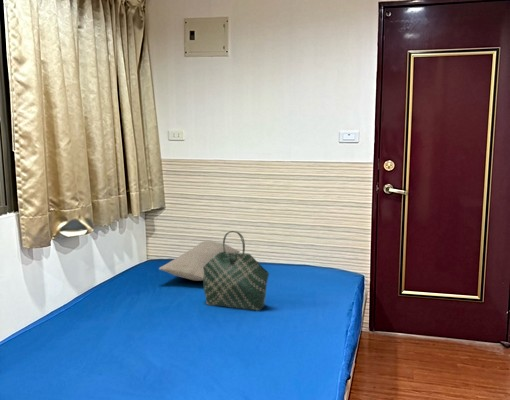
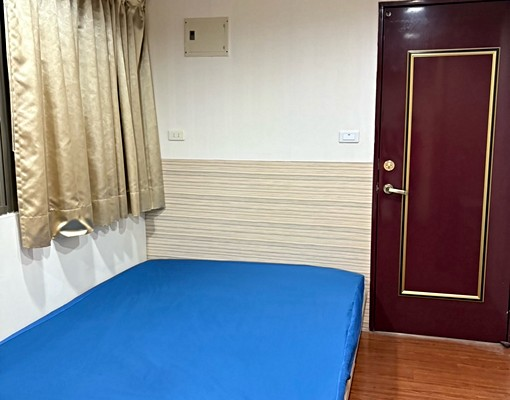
- tote bag (235, 268)
- pillow (203, 259)
